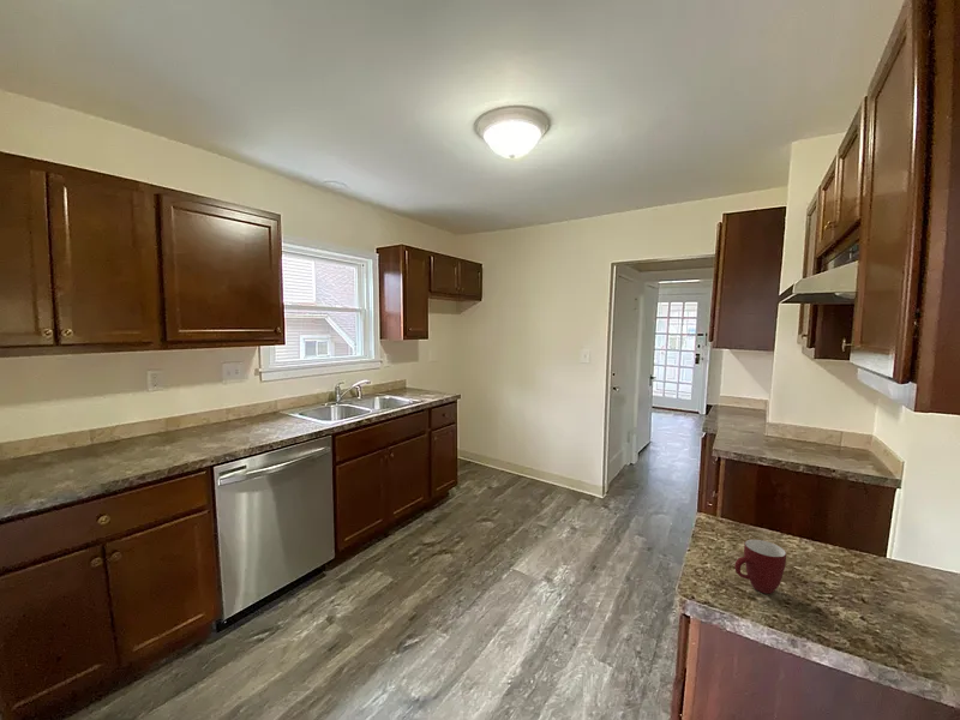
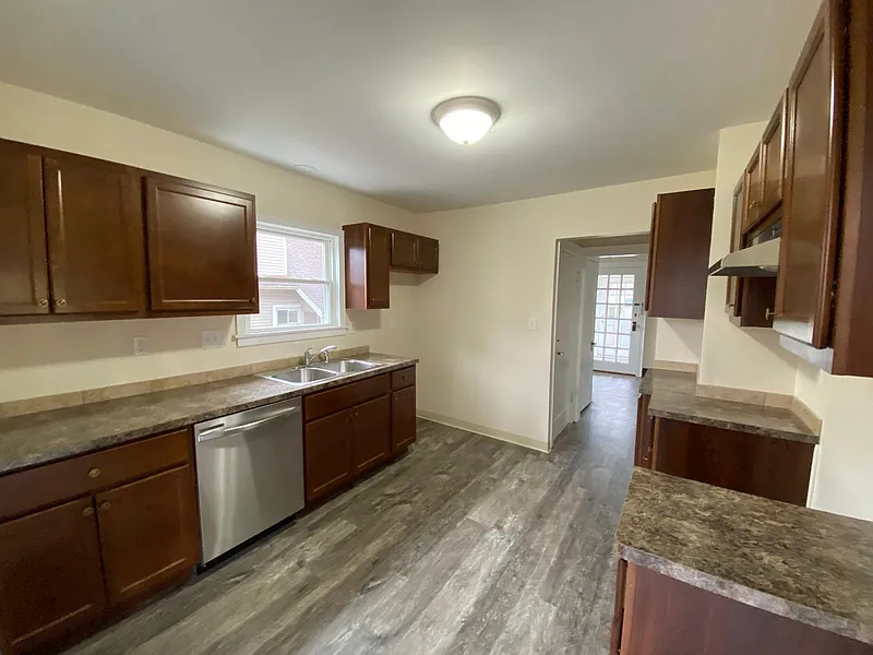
- mug (758, 568)
